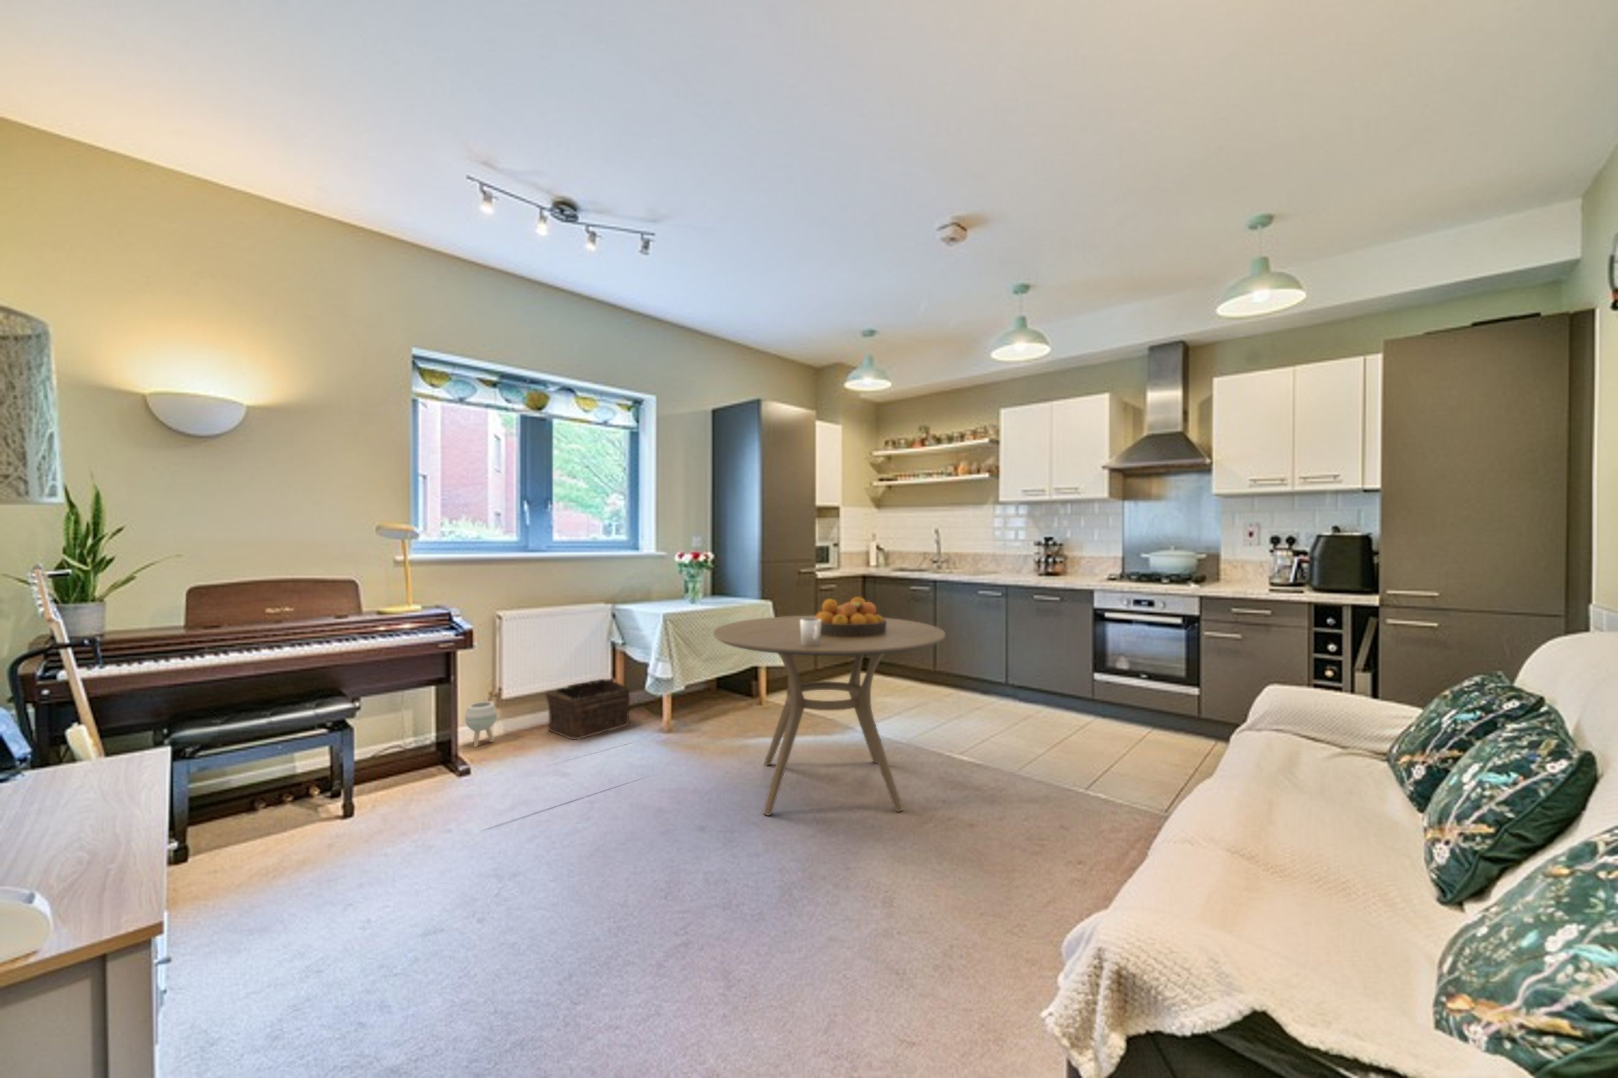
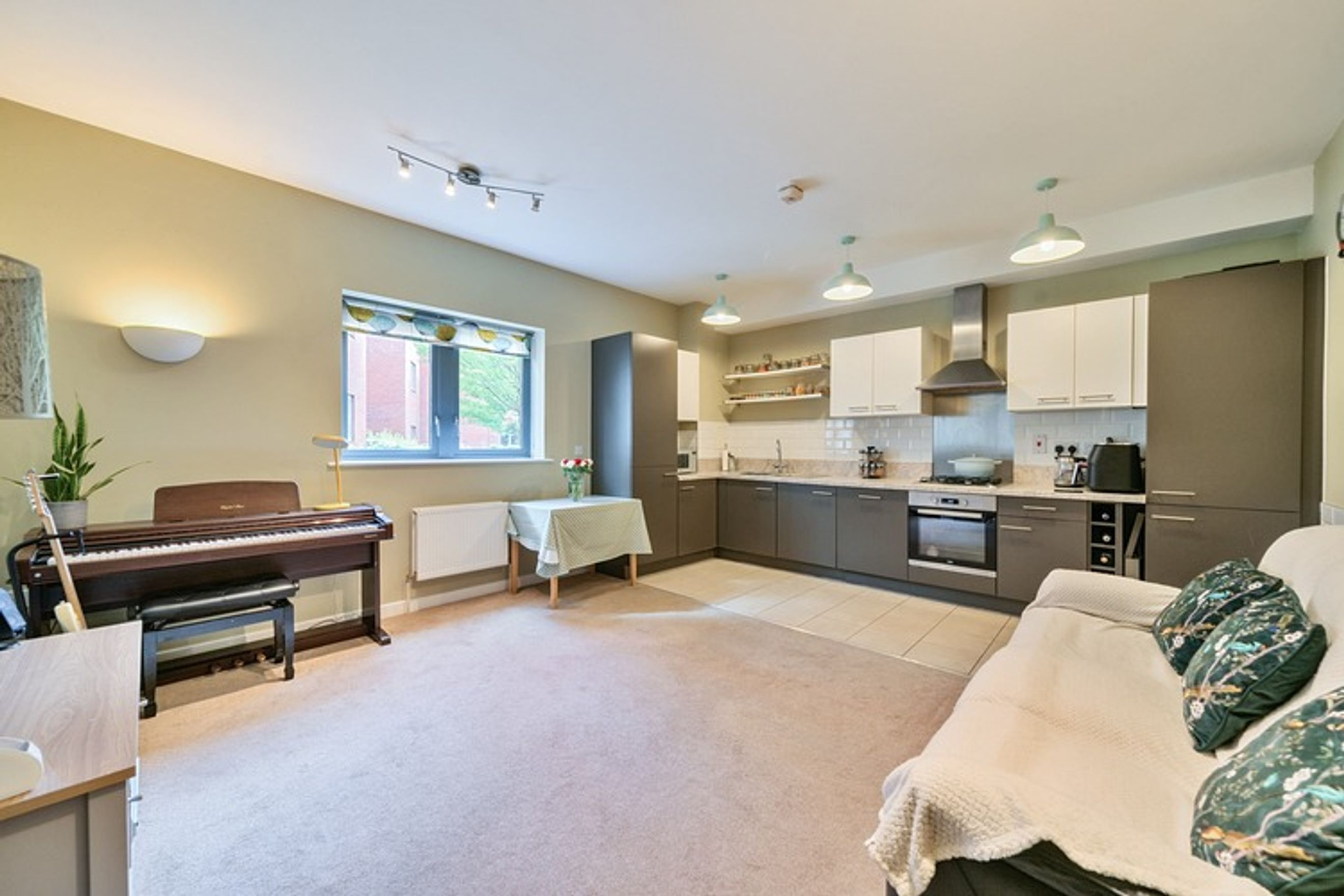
- dining table (828, 707)
- planter (480, 724)
- basket (586, 703)
- mug (811, 632)
- fruit bowl (850, 615)
